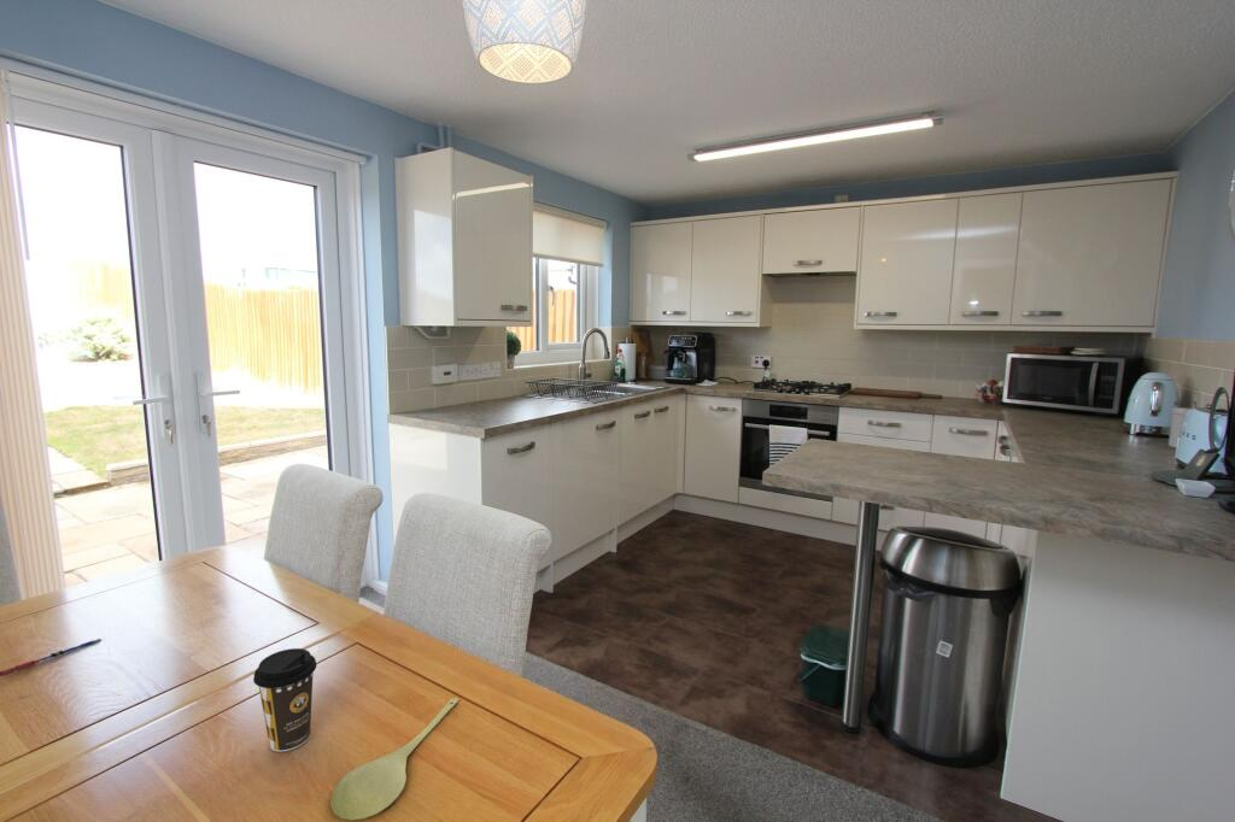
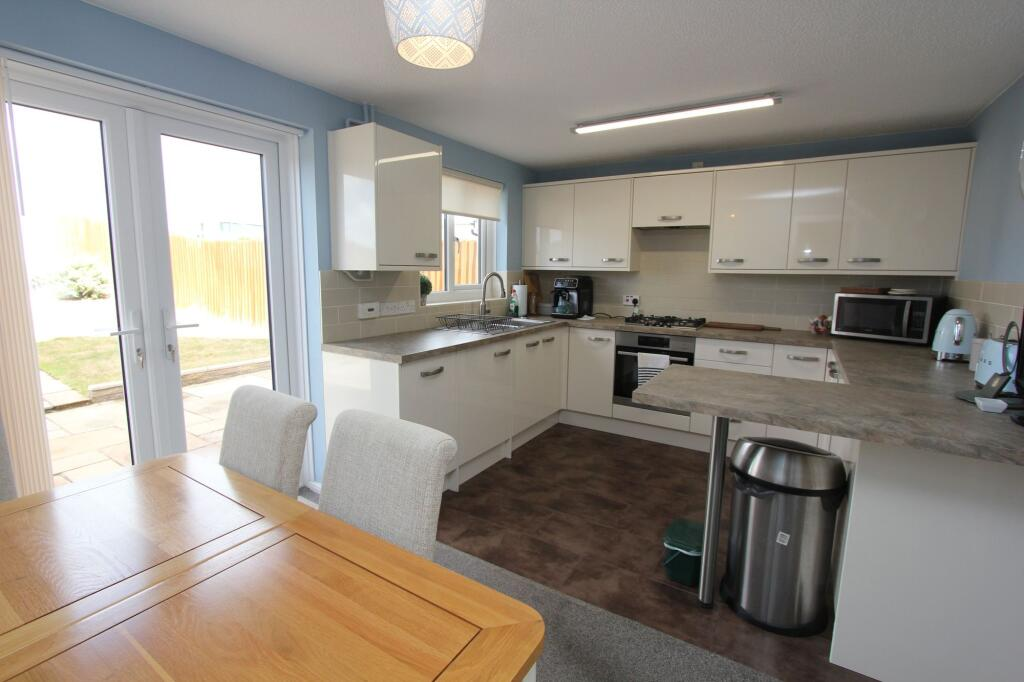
- coffee cup (287, 699)
- spoon (406, 748)
- pen (49, 656)
